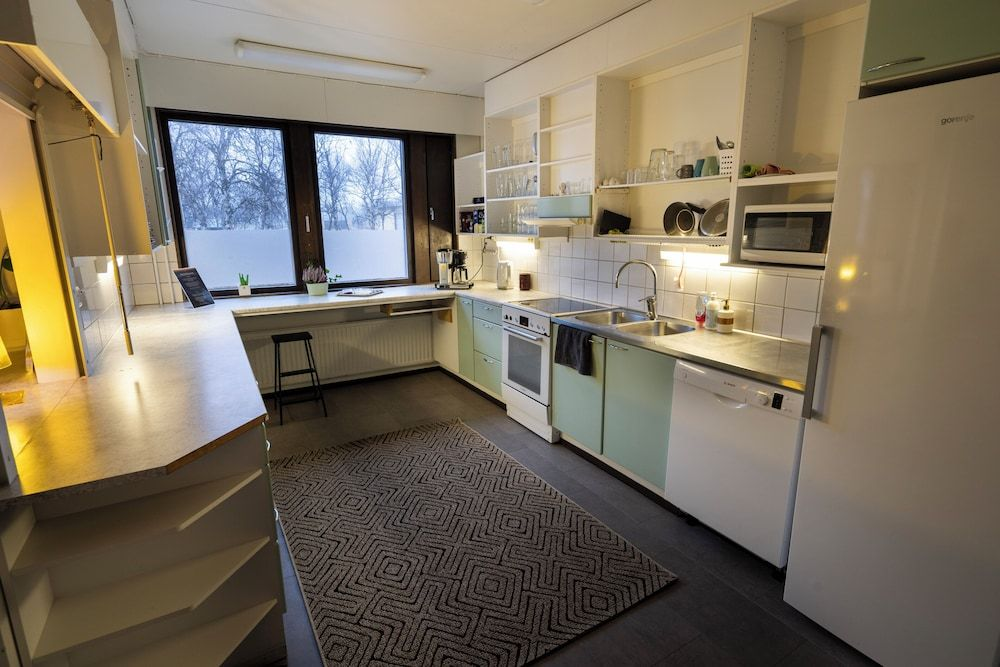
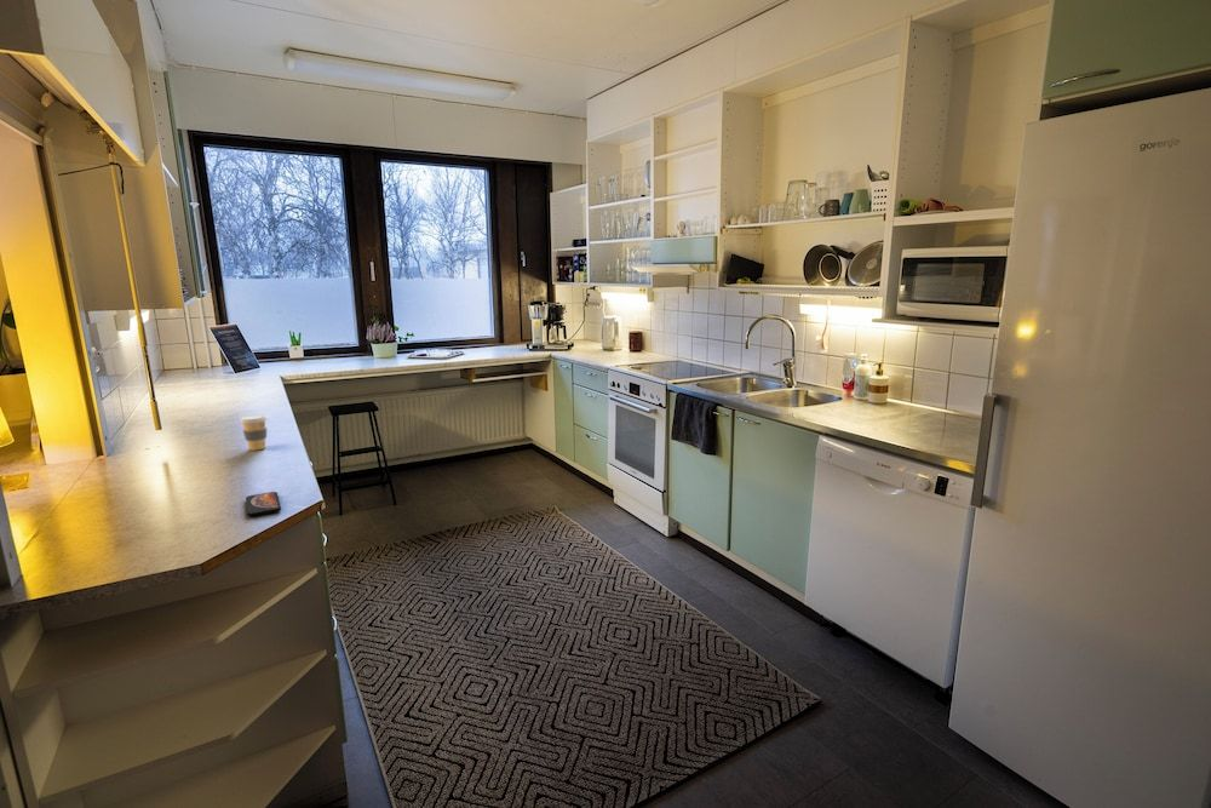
+ coffee cup (254, 432)
+ smartphone (263, 503)
